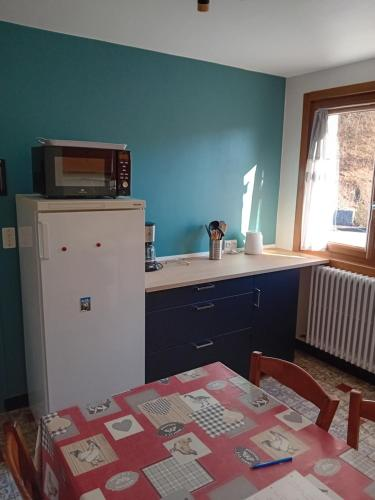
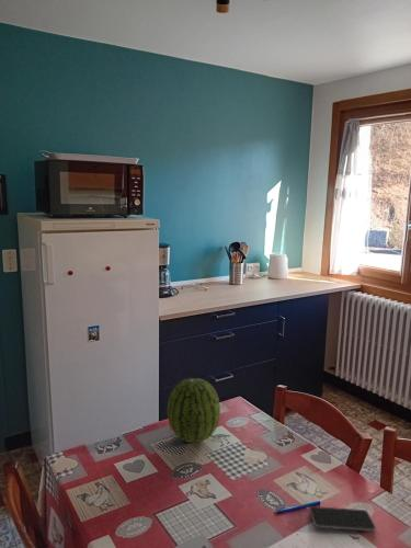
+ fruit (194, 409)
+ smartphone (341, 518)
